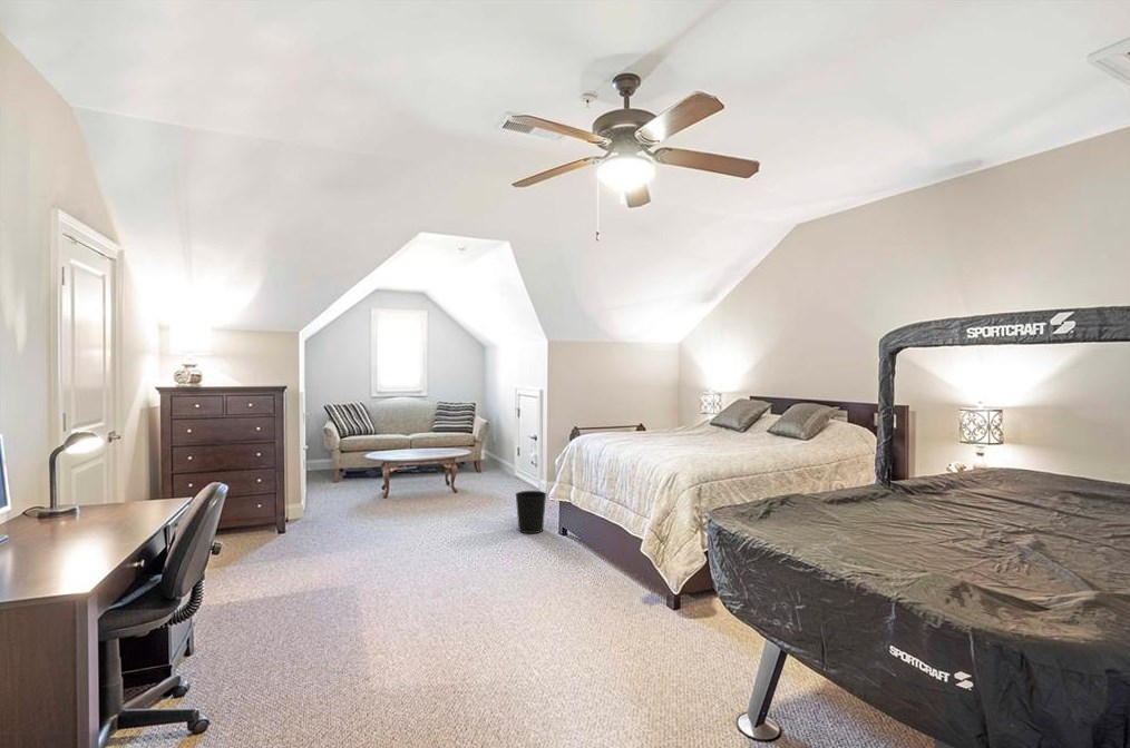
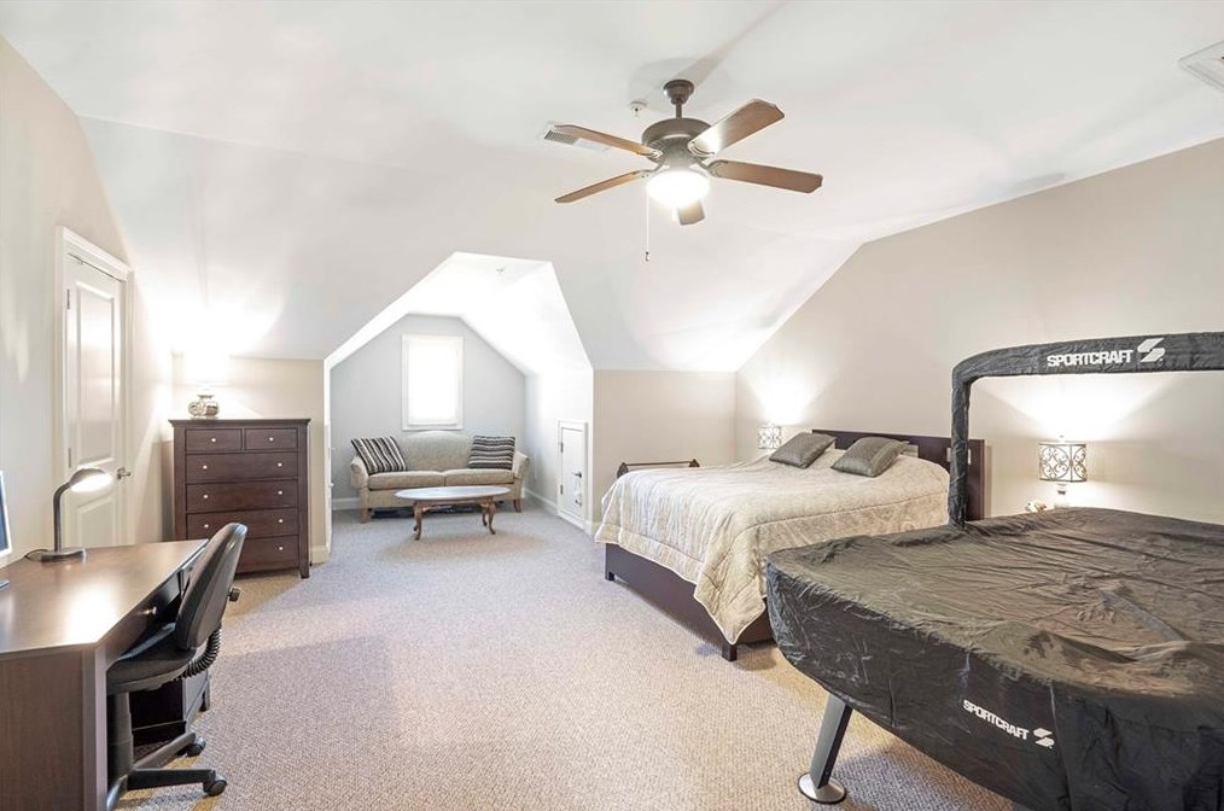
- wastebasket (530, 512)
